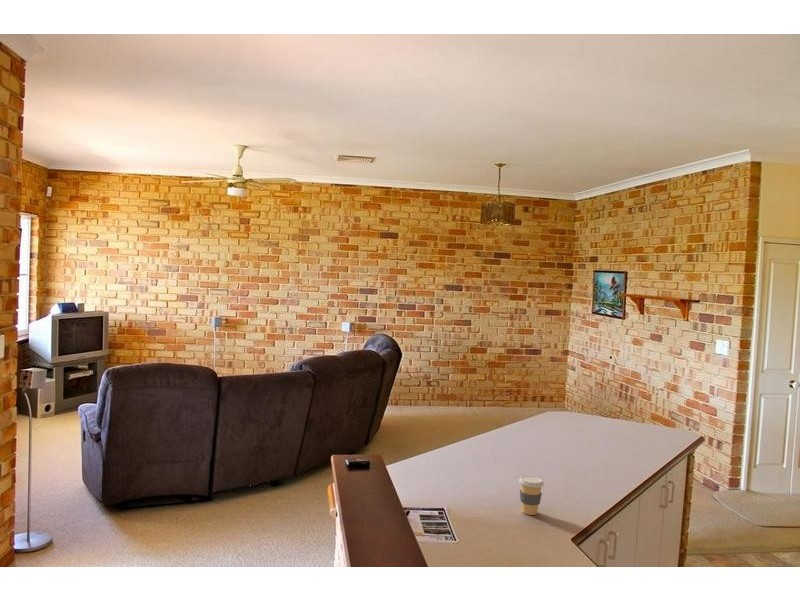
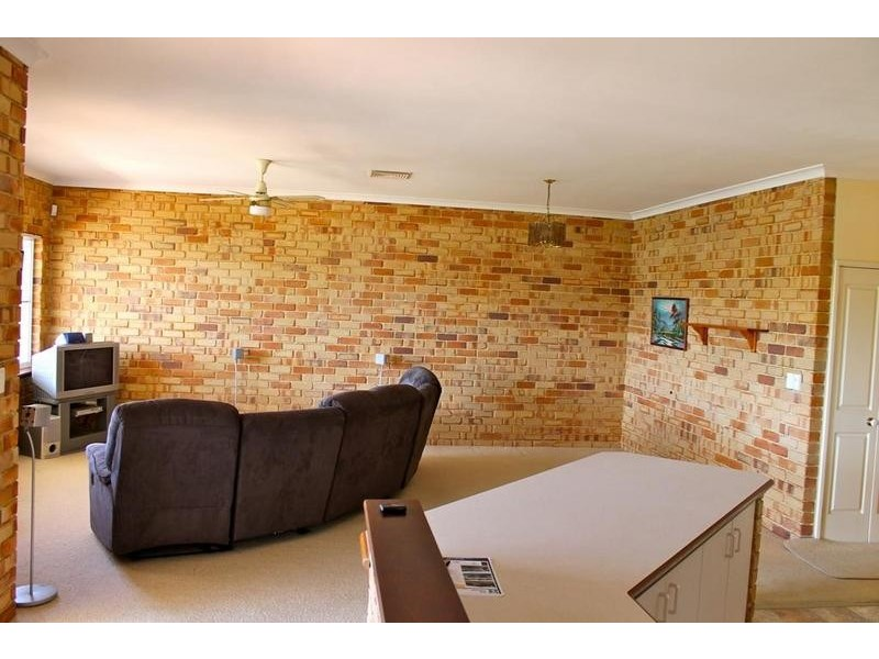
- coffee cup (530, 495)
